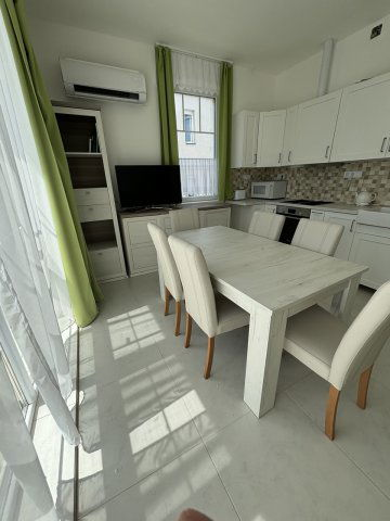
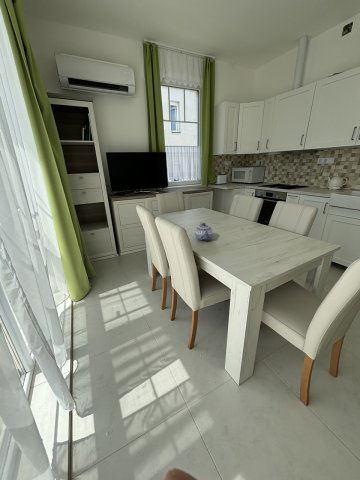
+ teapot (203, 231)
